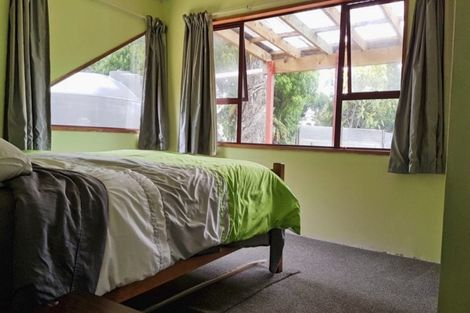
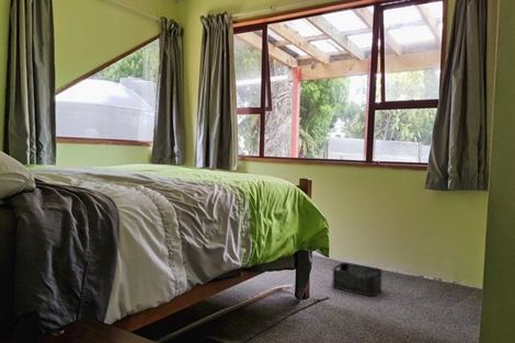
+ storage bin (356, 278)
